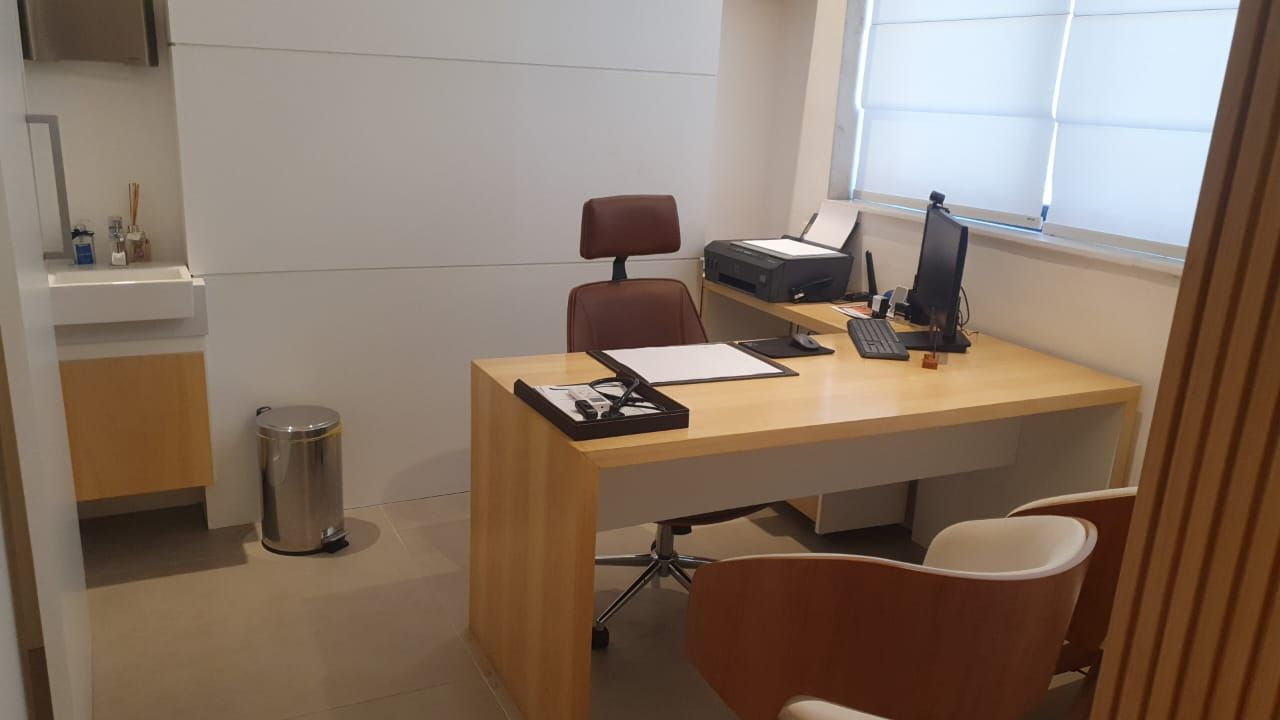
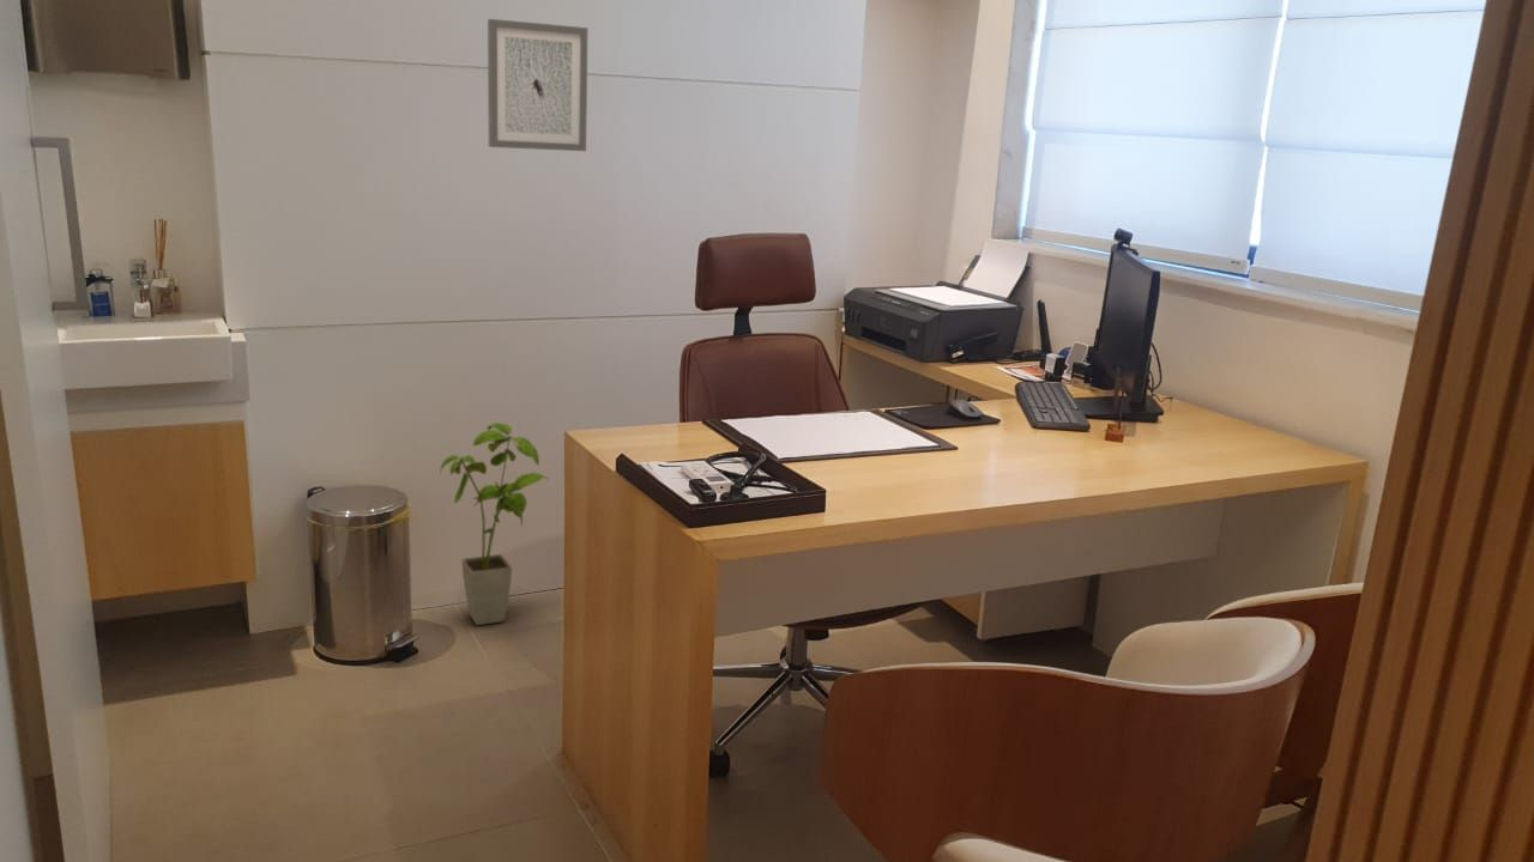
+ wall art (538, 86)
+ house plant (499, 521)
